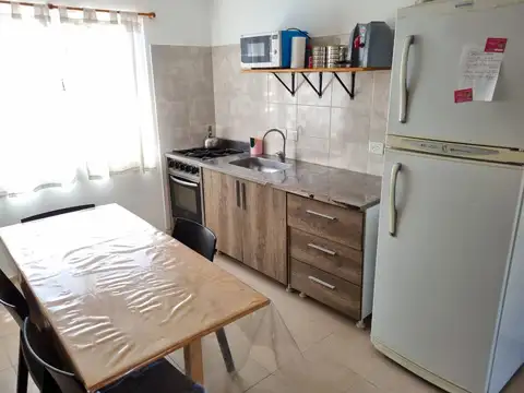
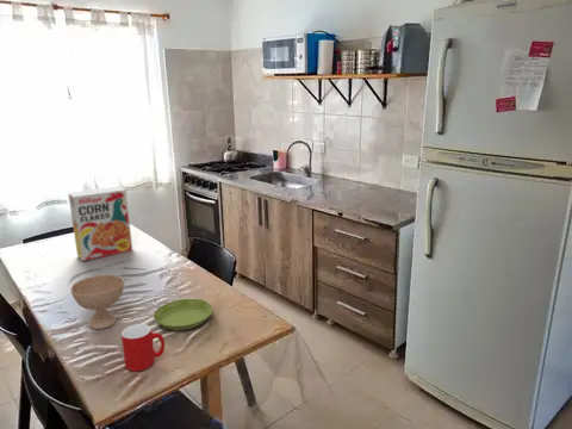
+ cereal box (101, 222)
+ bowl (100, 303)
+ cup (143, 346)
+ saucer (184, 315)
